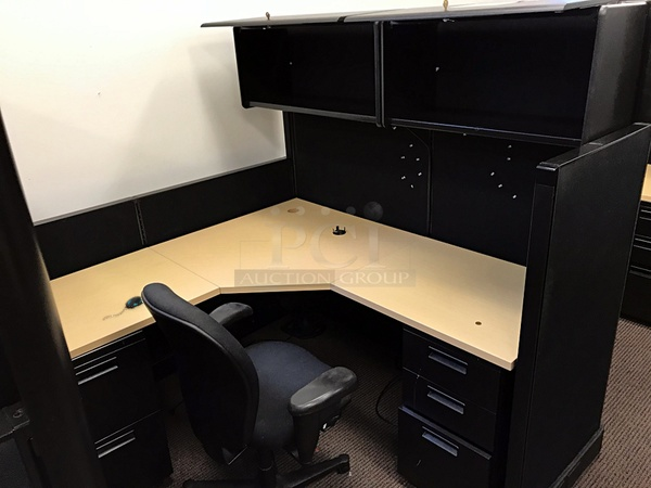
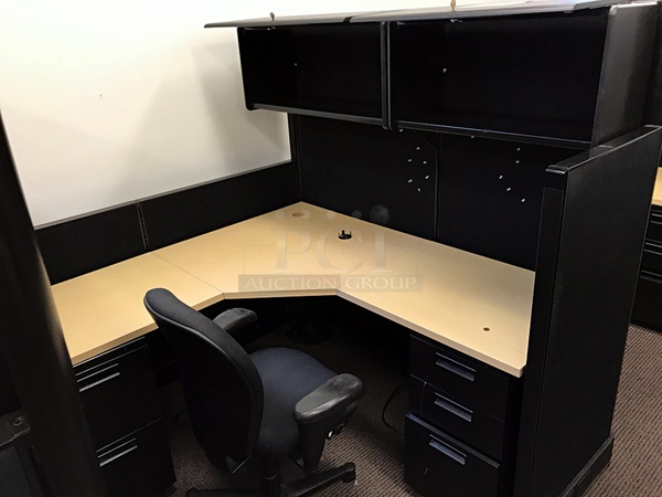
- mouse (125, 304)
